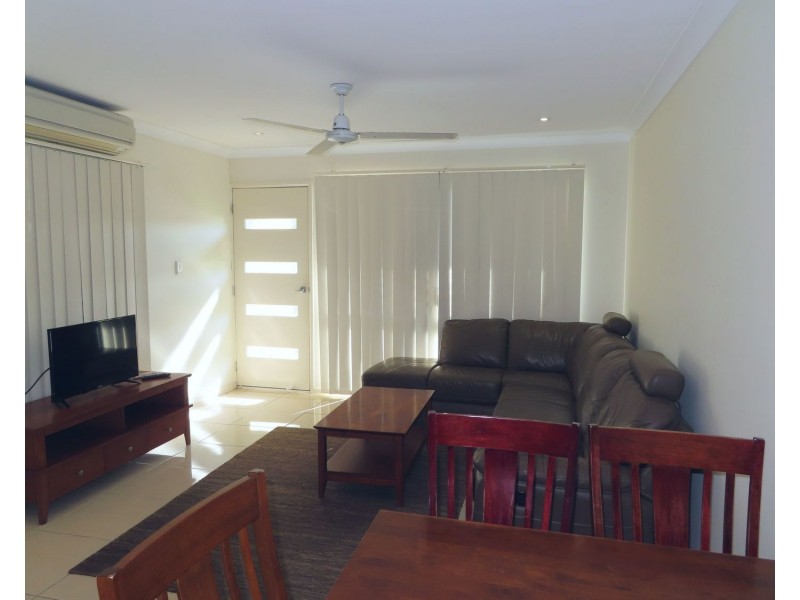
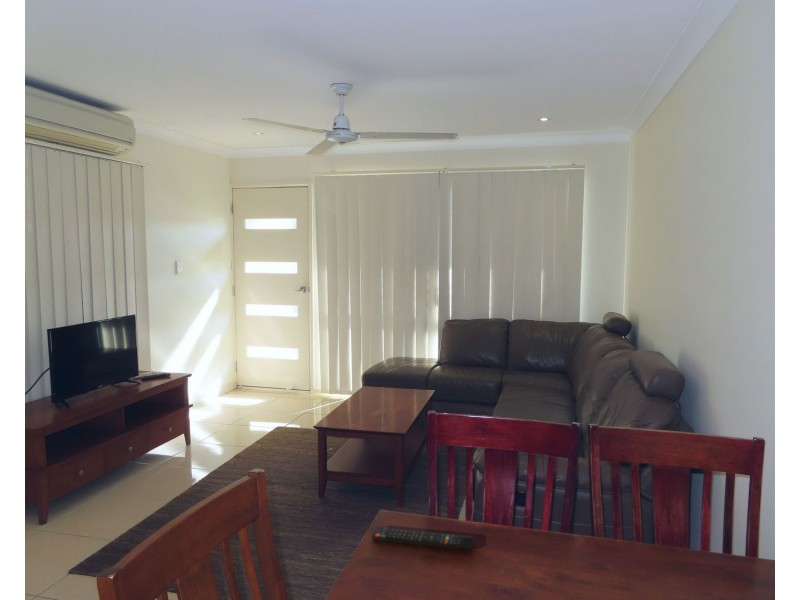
+ remote control (421, 539)
